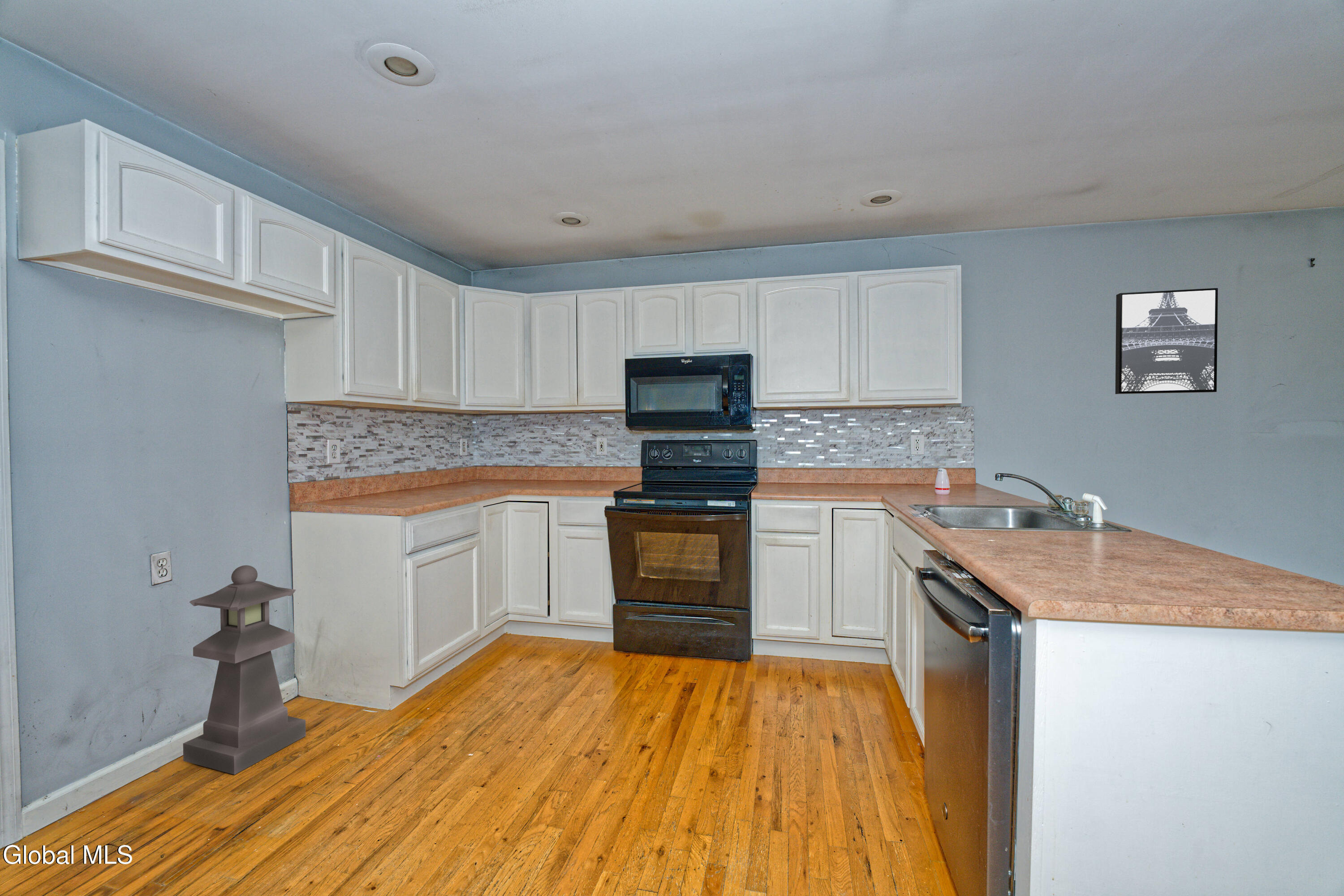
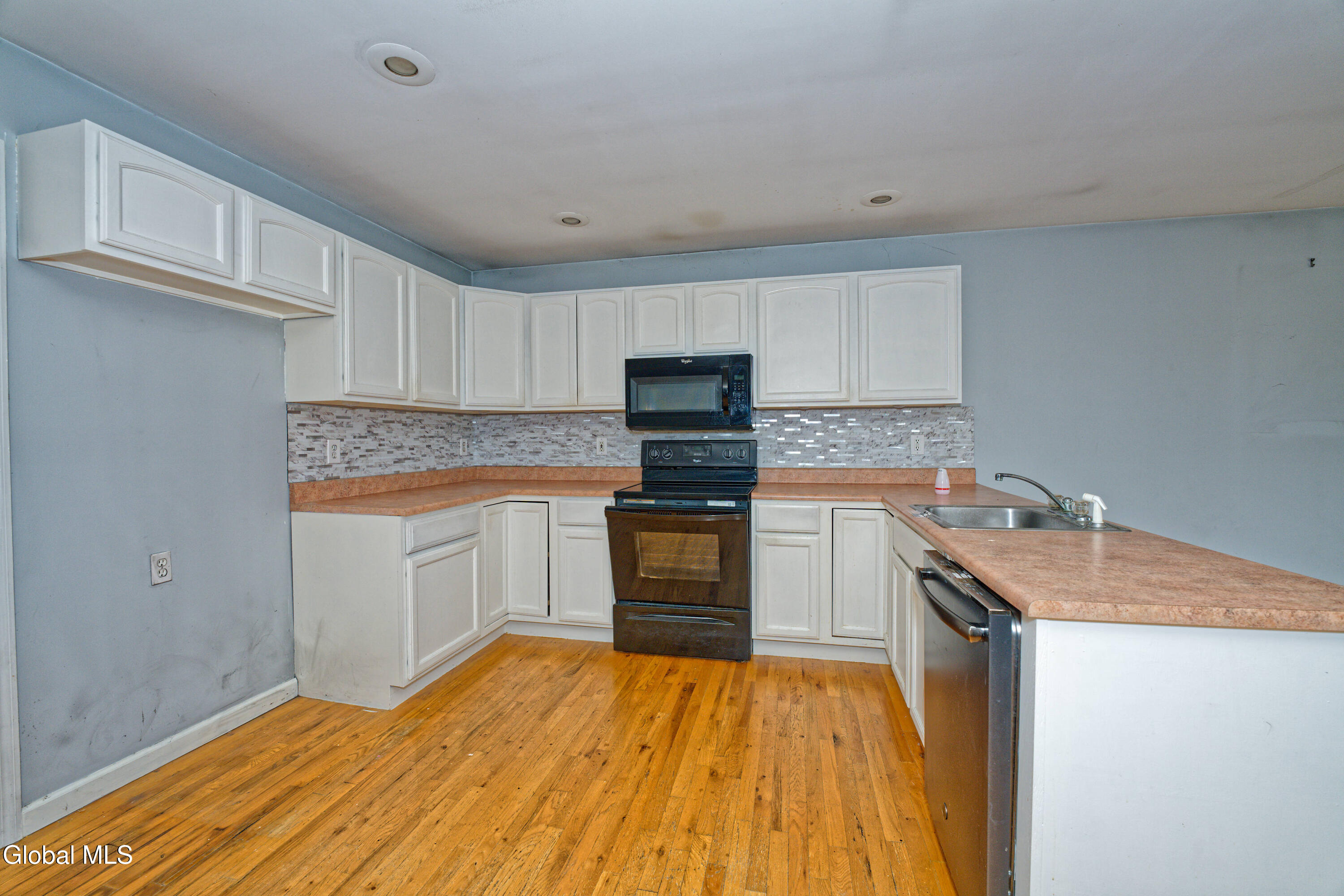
- wall art (1165, 342)
- lantern (246, 657)
